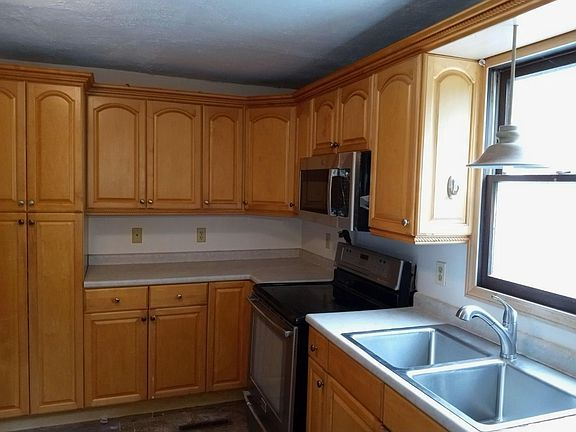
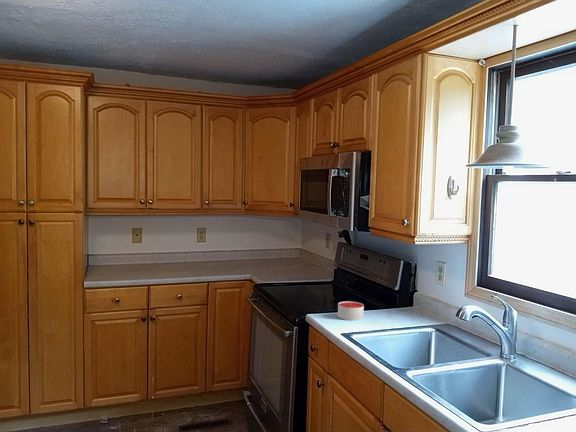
+ candle (350, 310)
